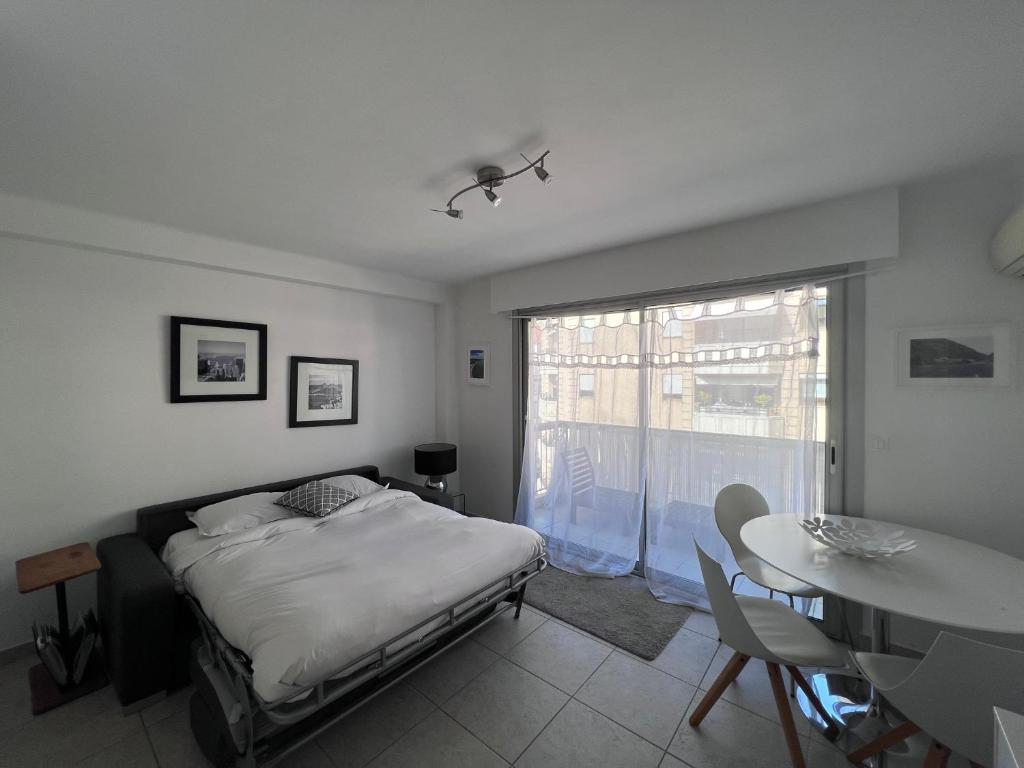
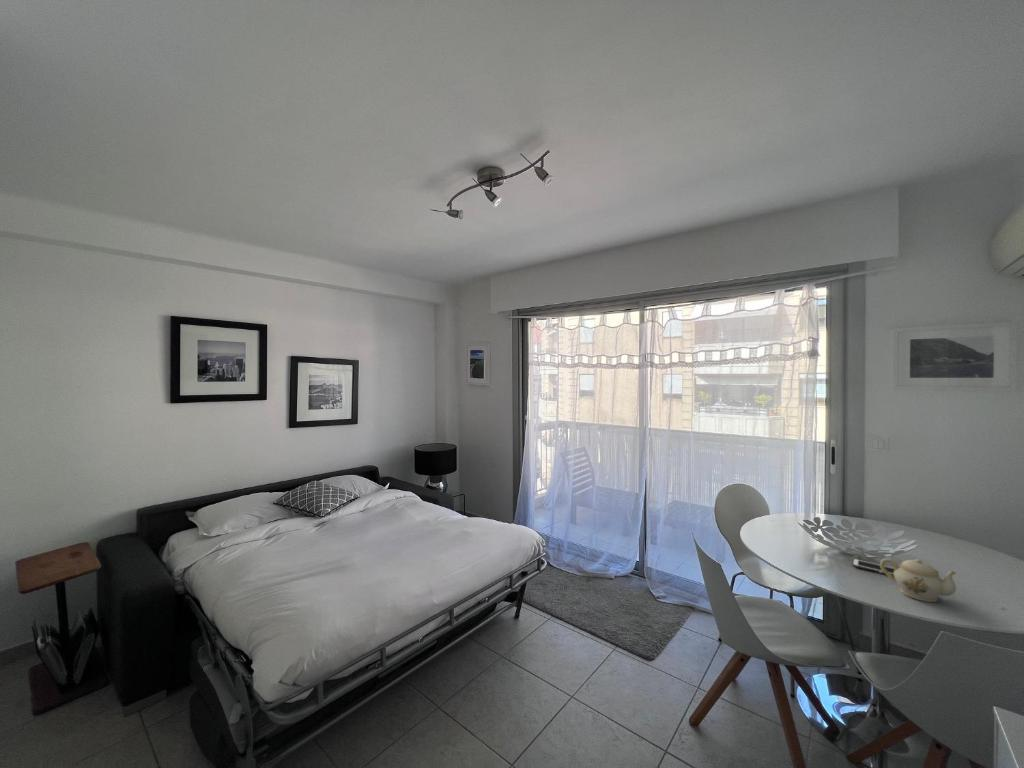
+ teapot (916, 576)
+ cell phone (875, 567)
